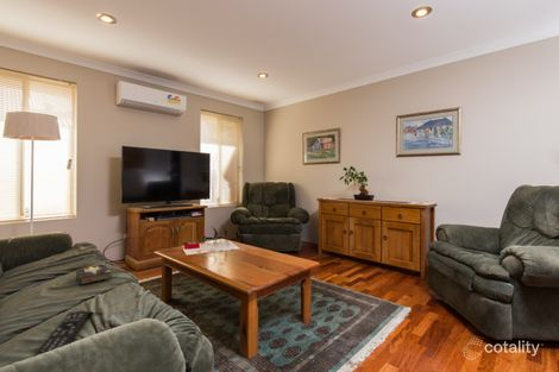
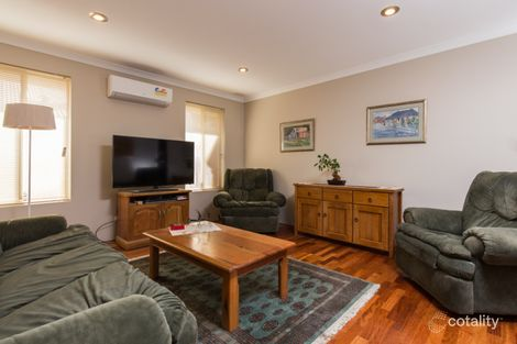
- hardback book (93, 272)
- remote control (65, 330)
